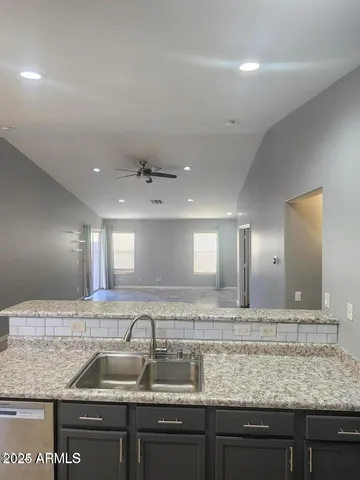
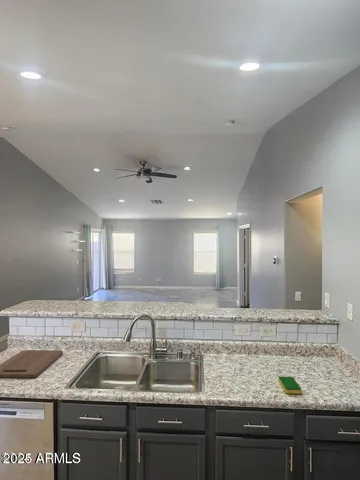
+ dish sponge (289, 384)
+ cutting board (28, 362)
